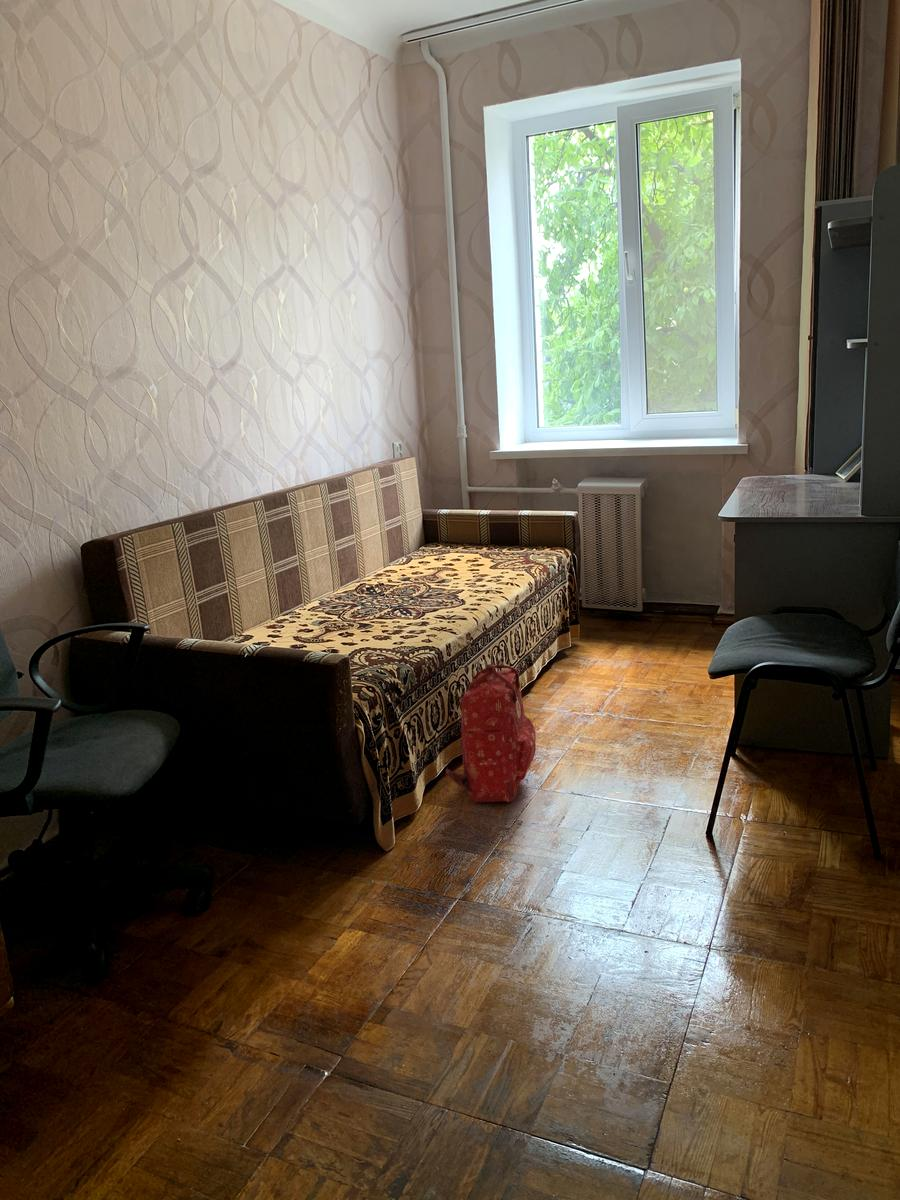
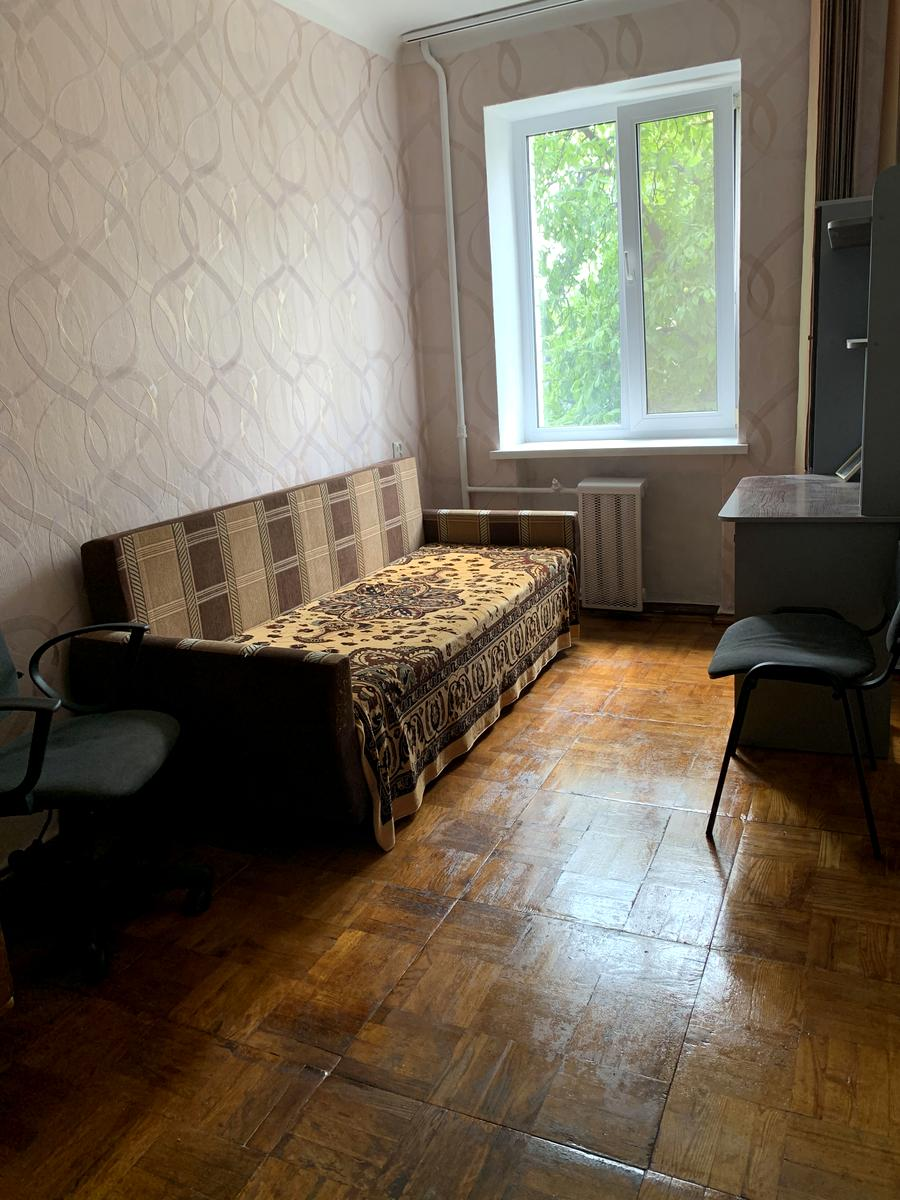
- backpack (485, 726)
